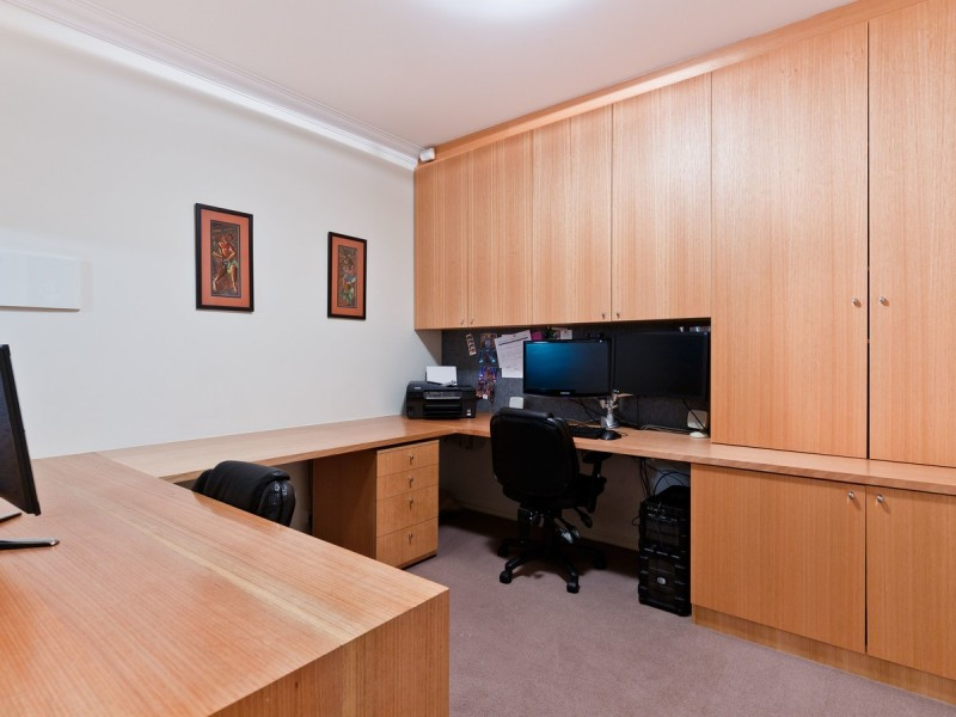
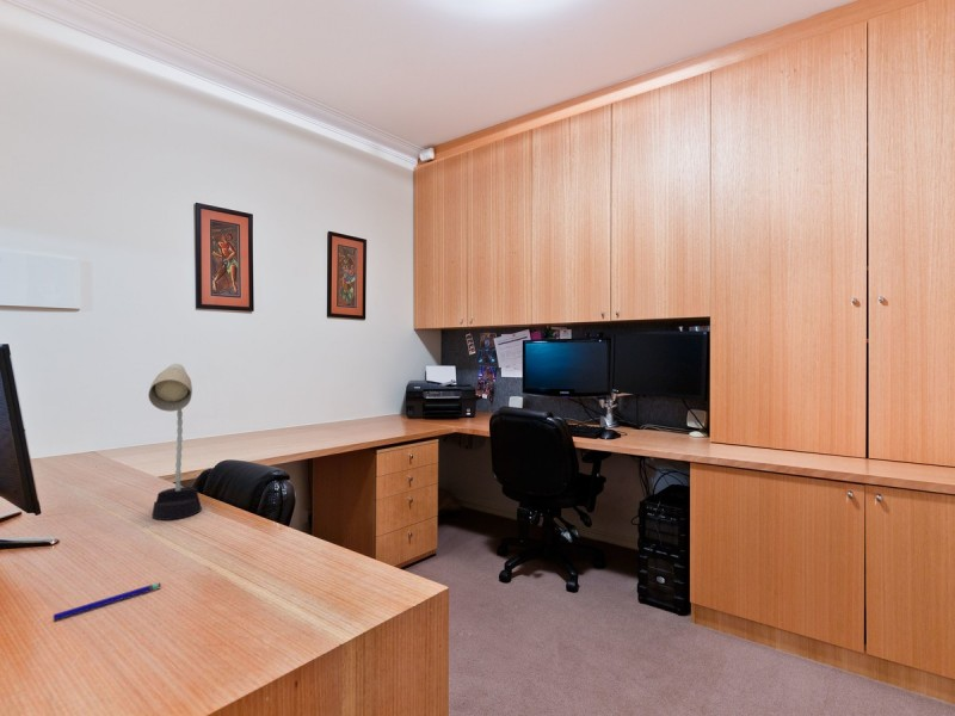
+ desk lamp (177, 439)
+ pen (110, 599)
